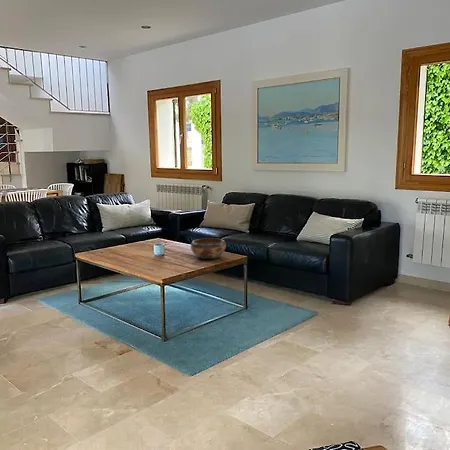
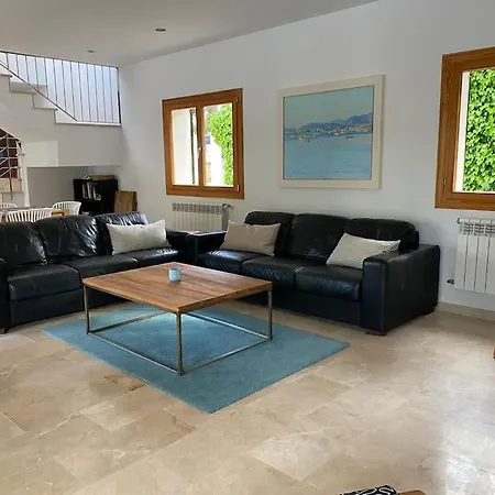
- decorative bowl (208, 249)
